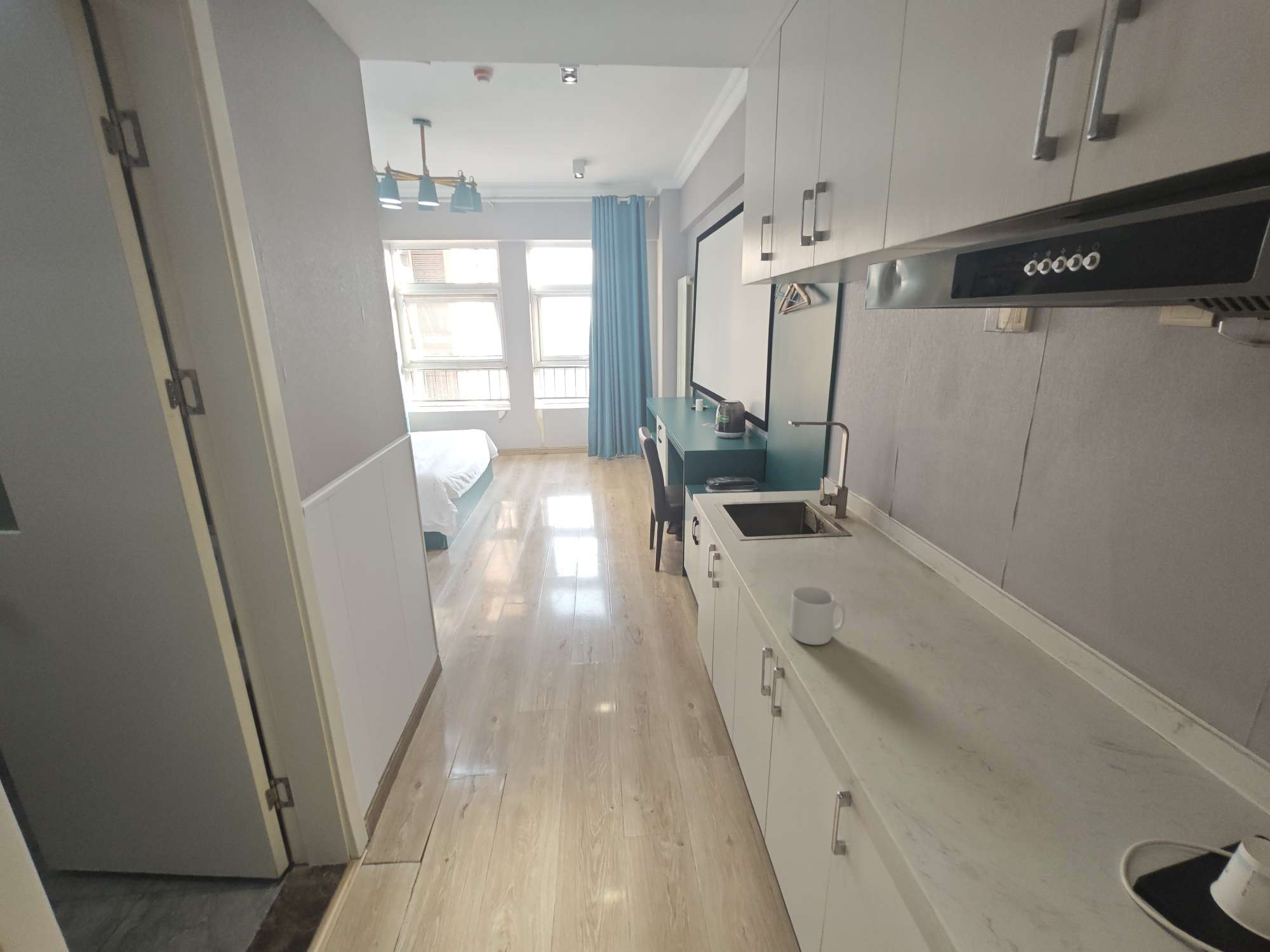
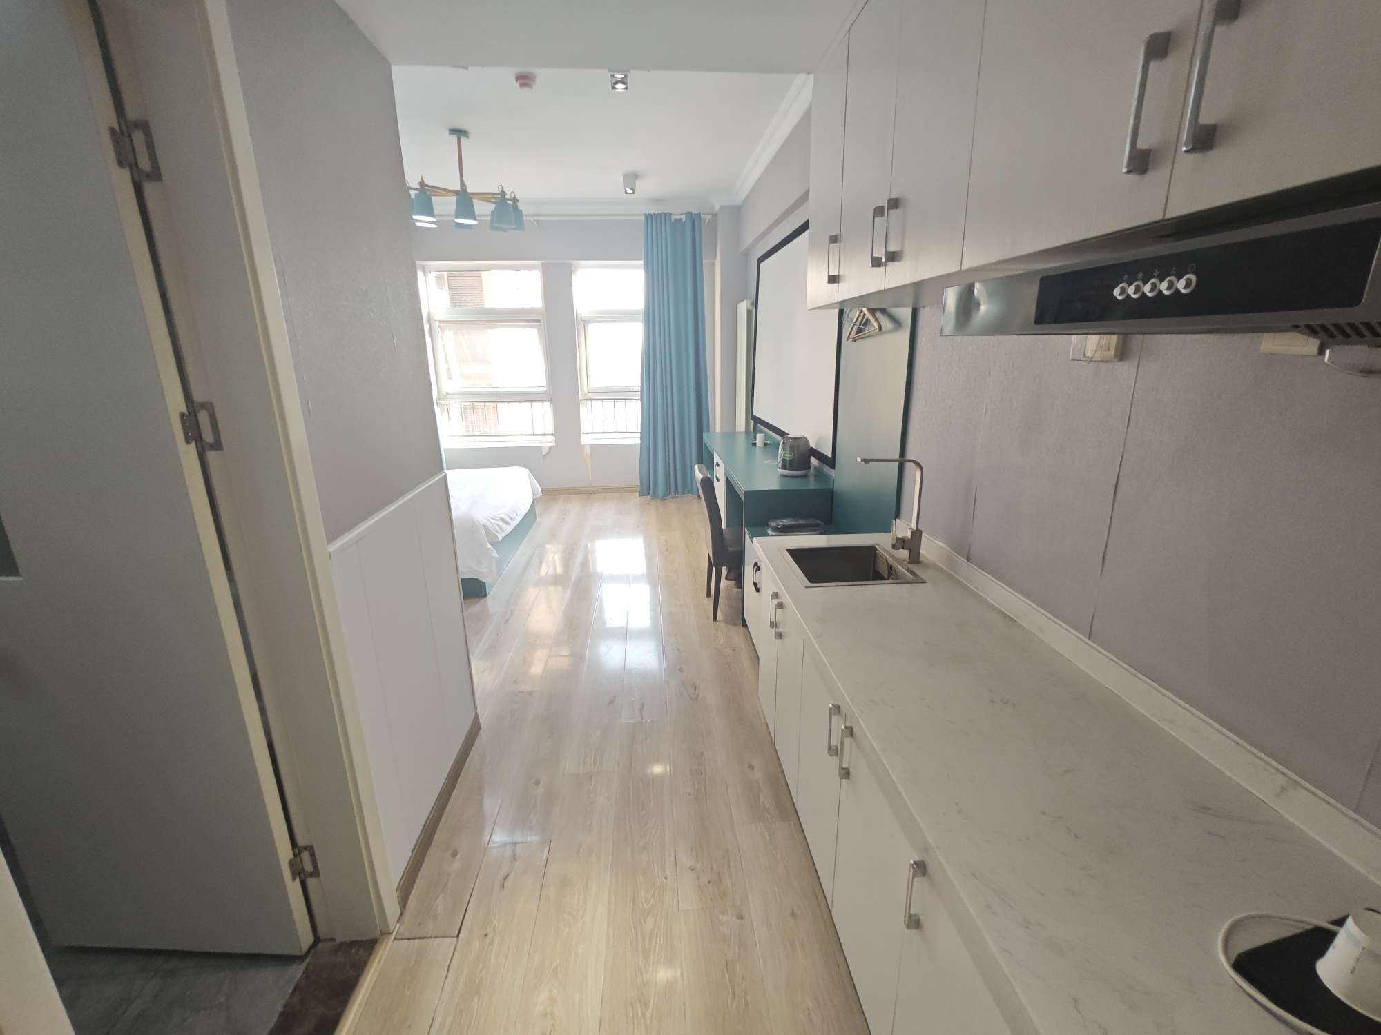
- mug (817, 616)
